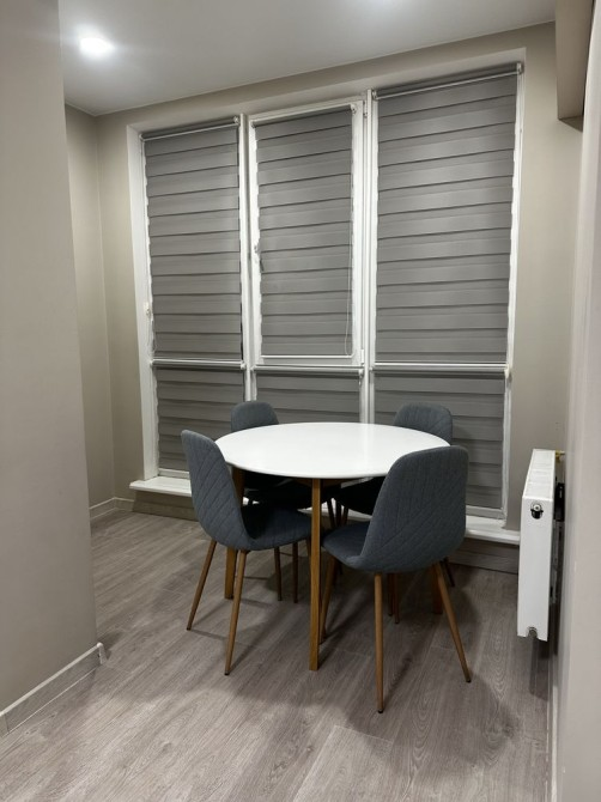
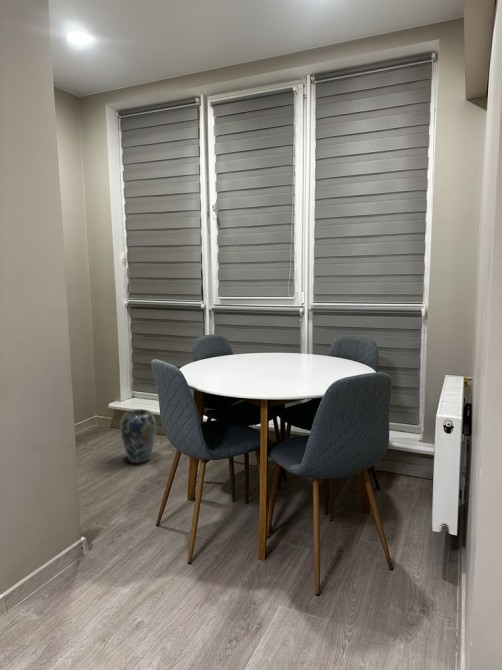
+ vase (138, 435)
